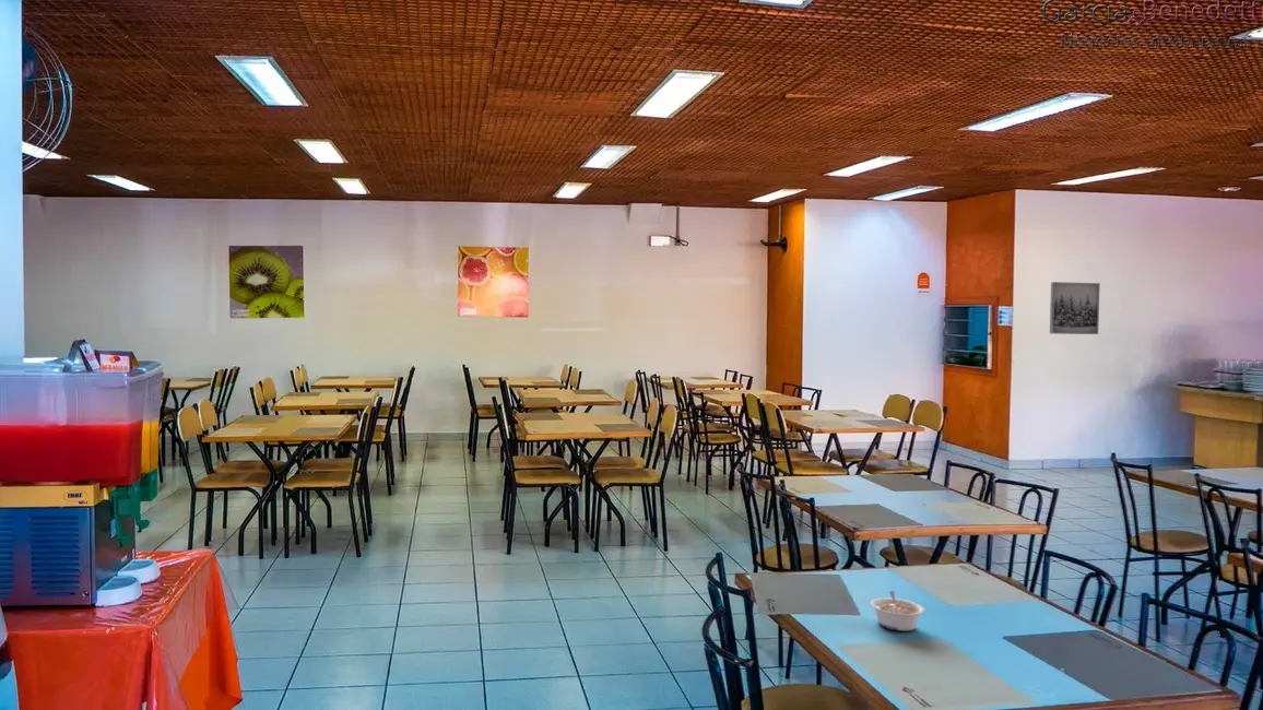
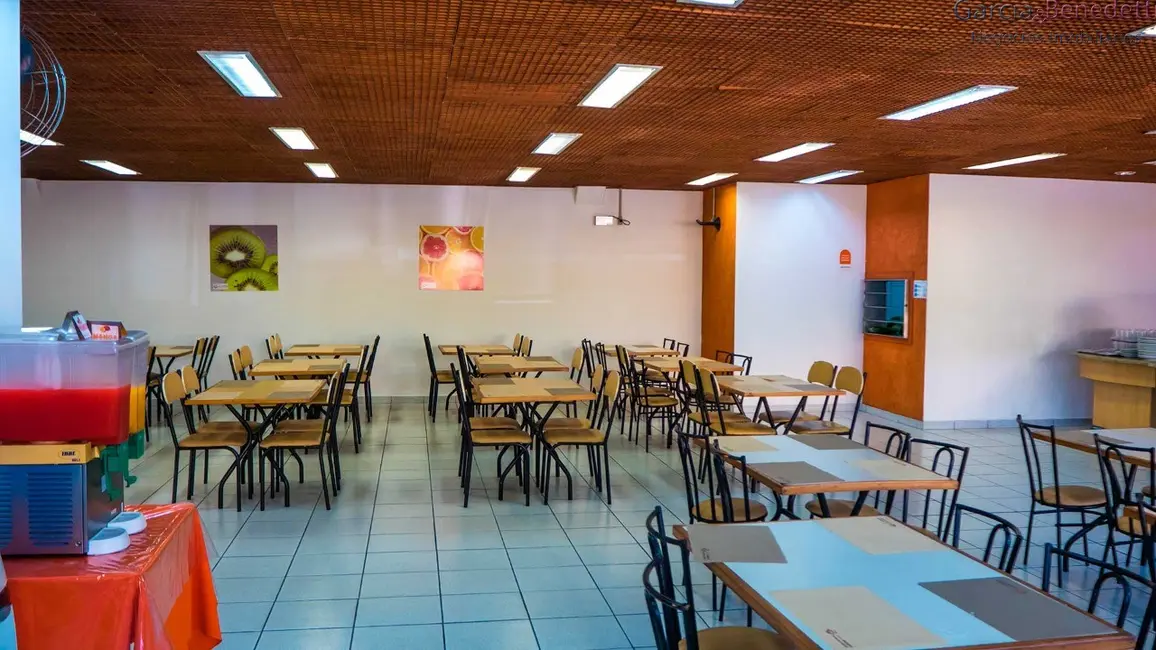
- legume (895, 612)
- wall art (1074, 308)
